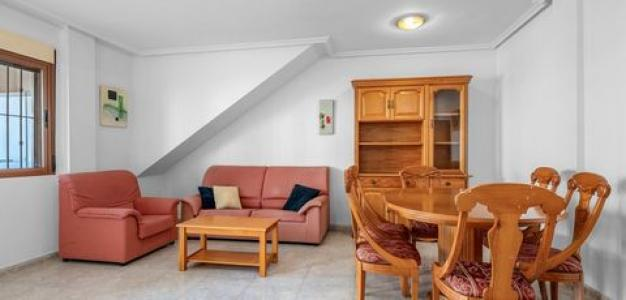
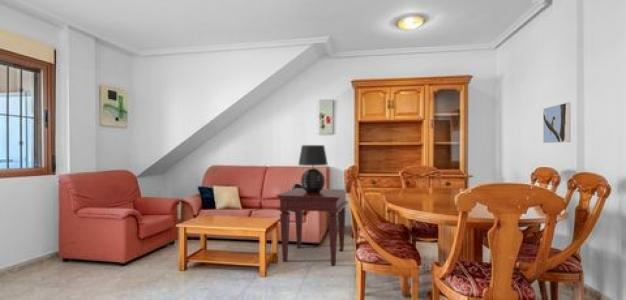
+ side table (302, 219)
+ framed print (555, 124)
+ table lamp (313, 168)
